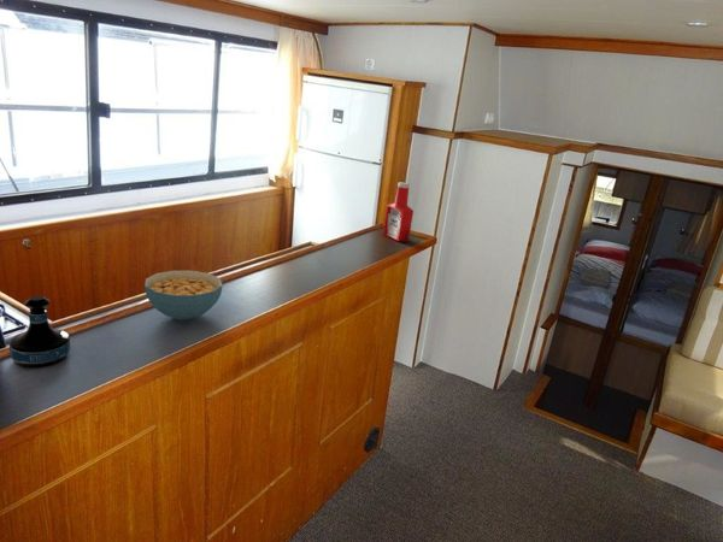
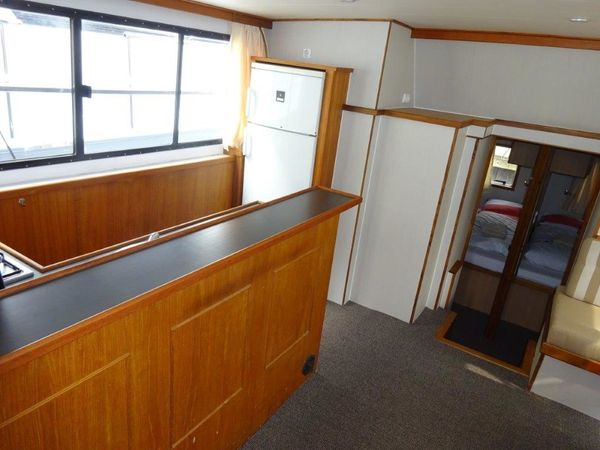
- soap bottle (399, 211)
- tequila bottle (39, 328)
- cereal bowl (183, 299)
